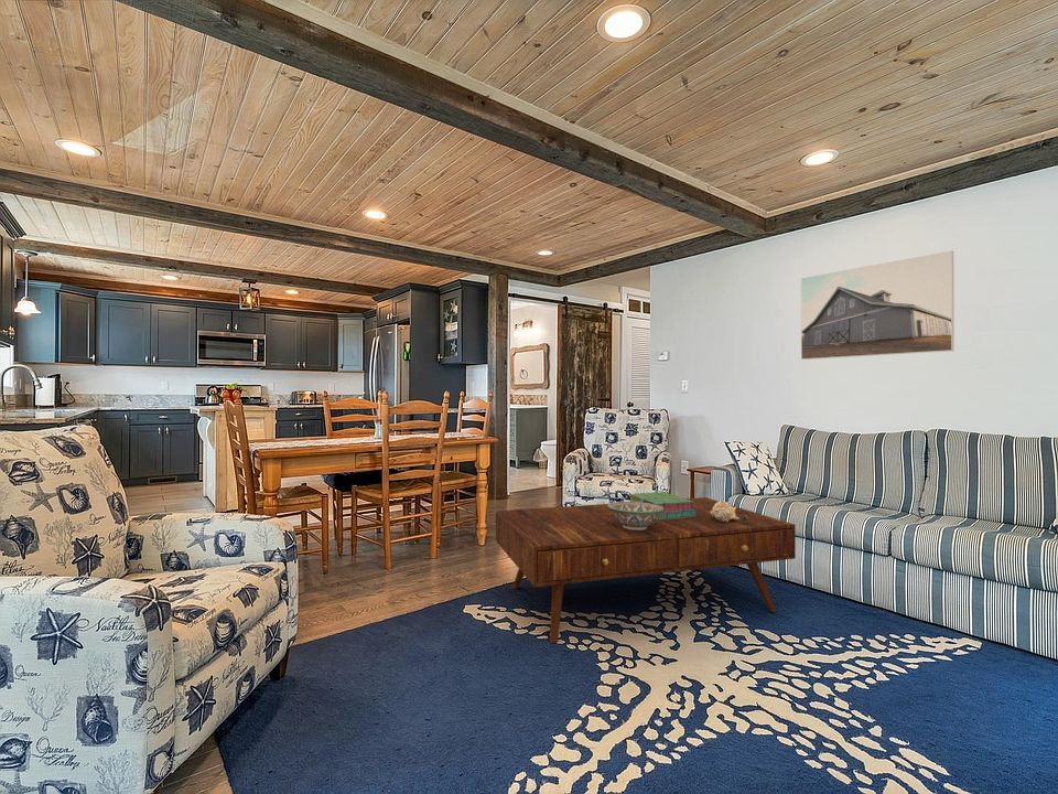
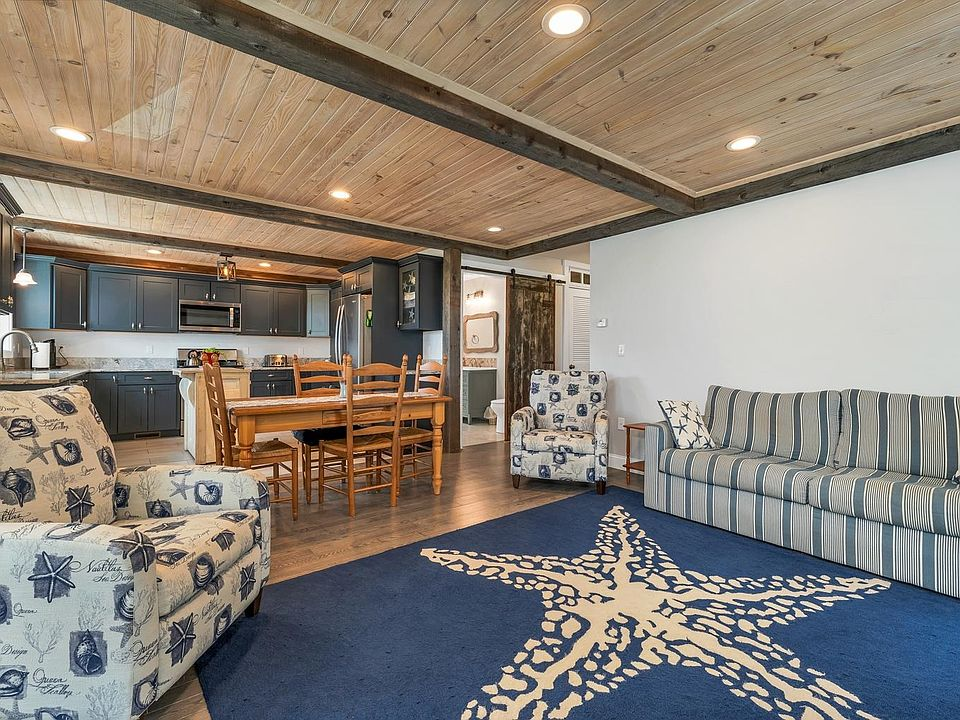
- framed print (870, 310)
- coffee table (638, 559)
- seashell (726, 509)
- decorative bowl (635, 516)
- stack of books (660, 504)
